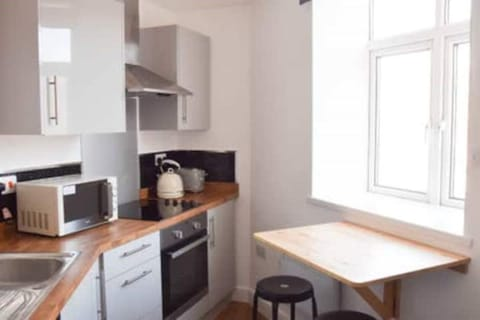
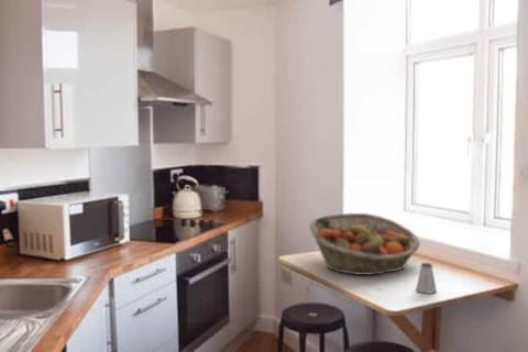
+ fruit basket (363, 242)
+ saltshaker (426, 276)
